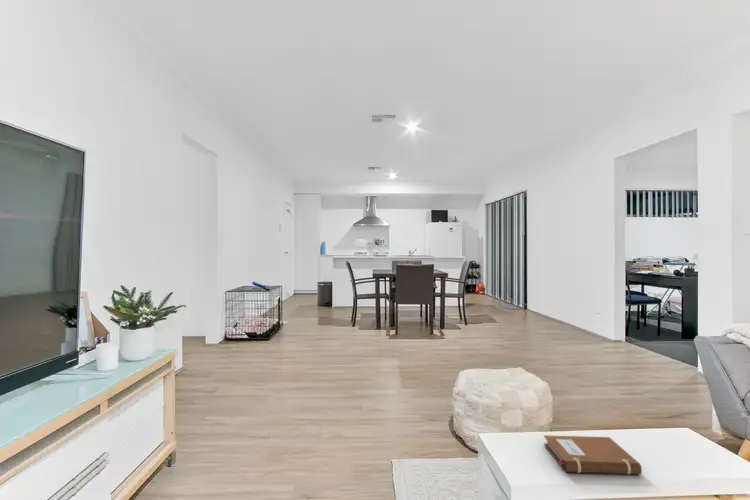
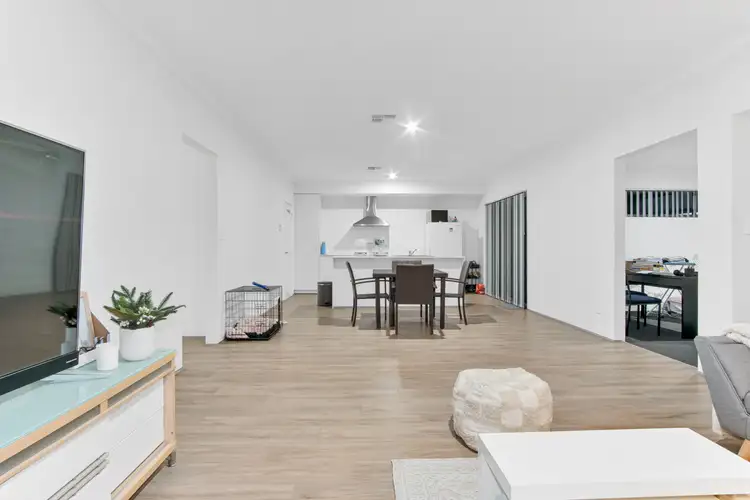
- notebook (587, 454)
